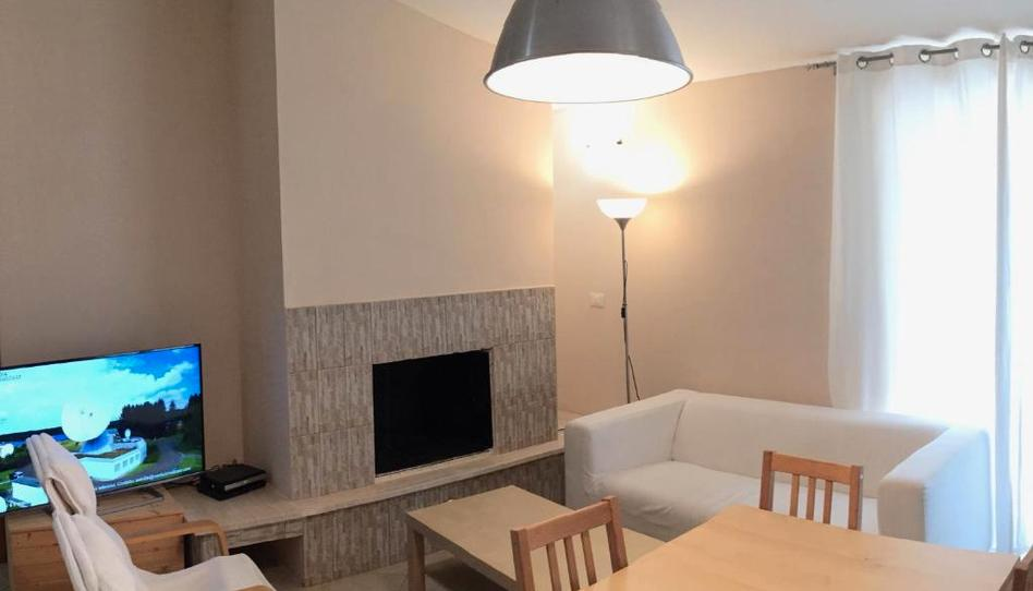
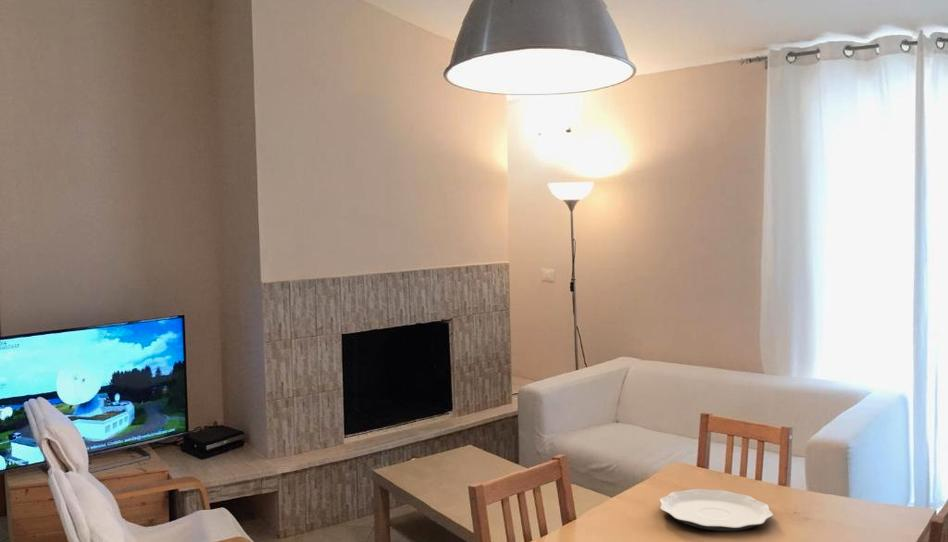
+ plate (714, 510)
